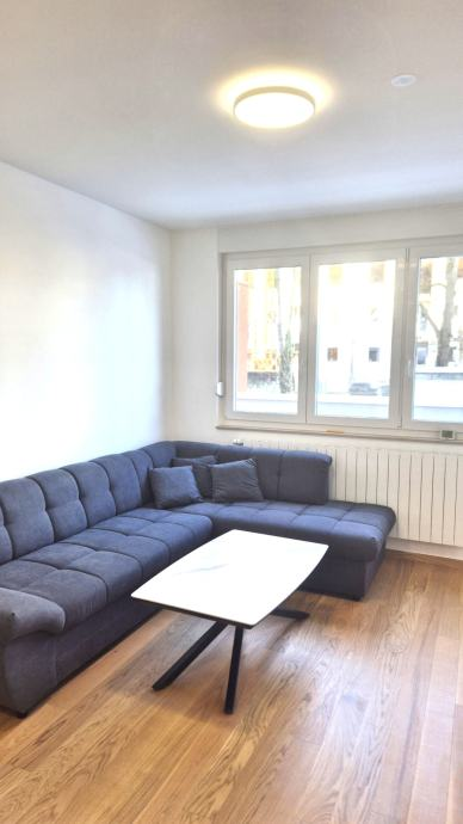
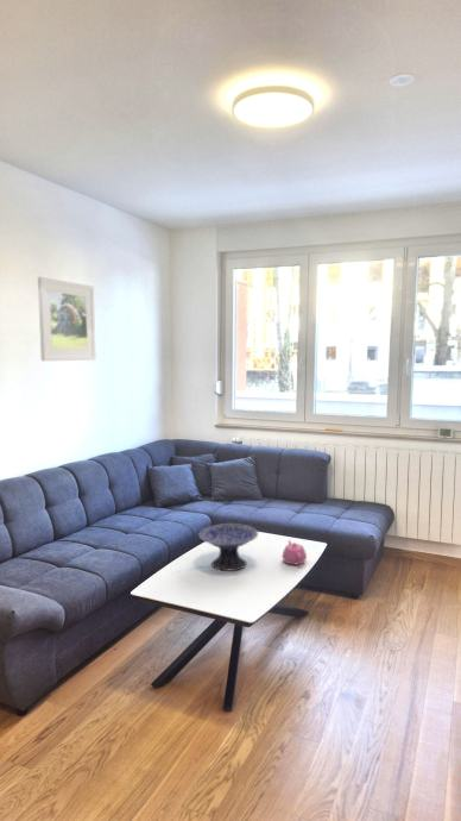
+ teapot (293, 551)
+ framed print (68, 321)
+ decorative bowl (228, 547)
